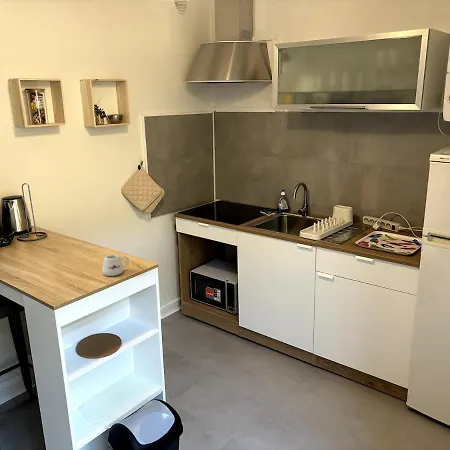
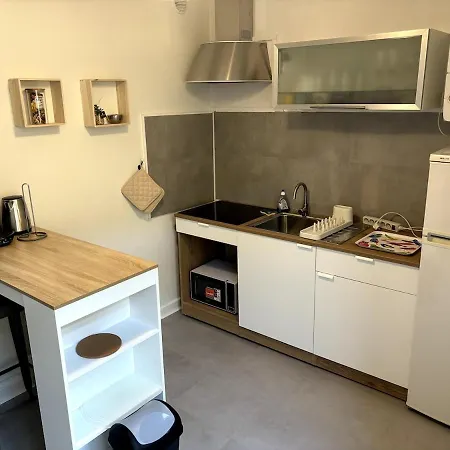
- mug (115, 264)
